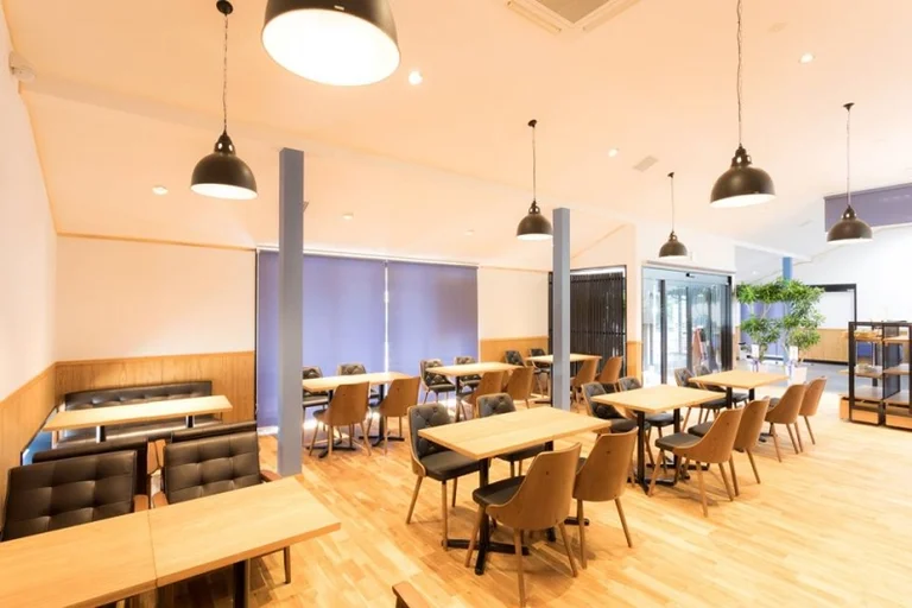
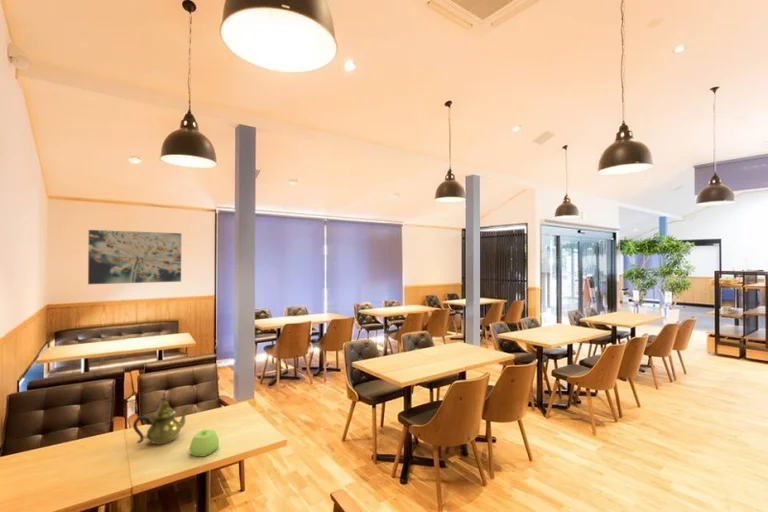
+ wall art (137, 257)
+ sugar bowl (204, 440)
+ teapot (162, 416)
